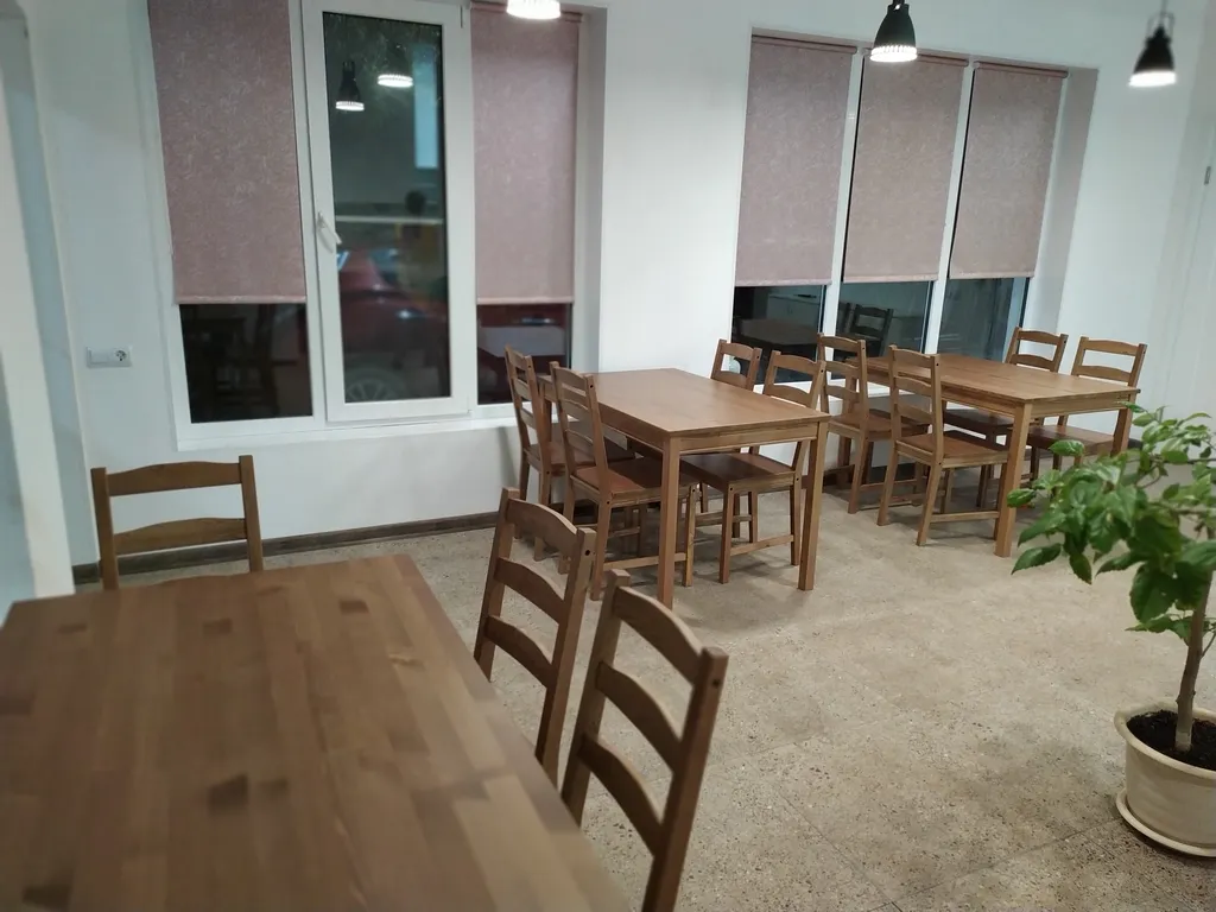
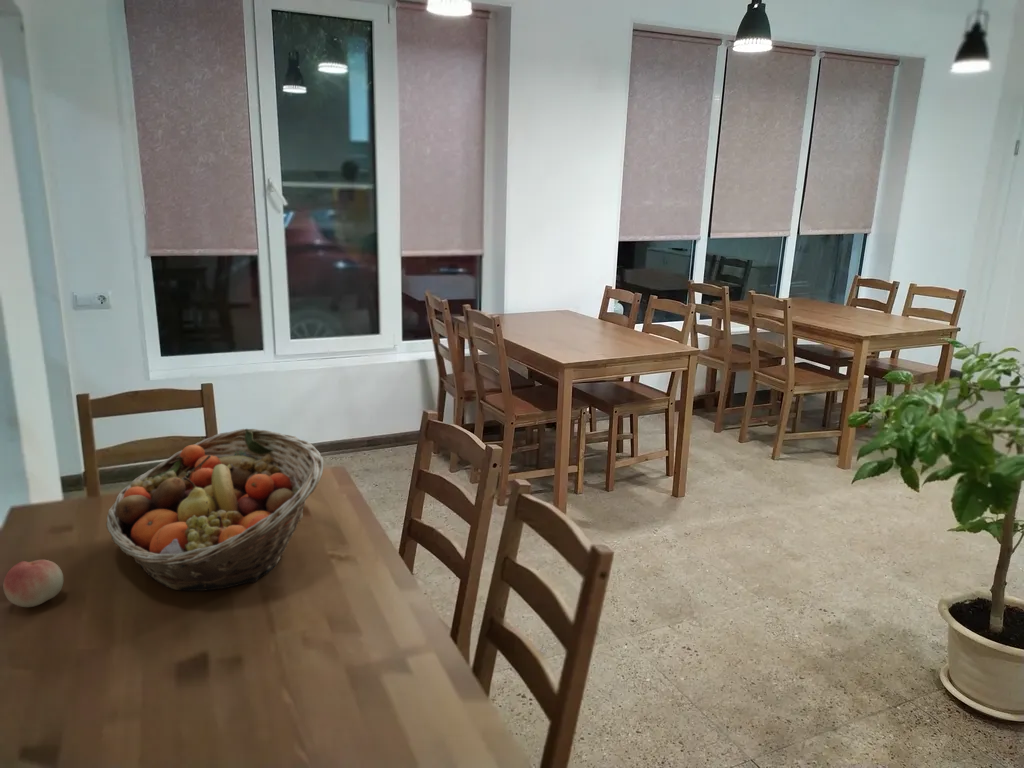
+ fruit (33, 582)
+ fruit basket (219, 503)
